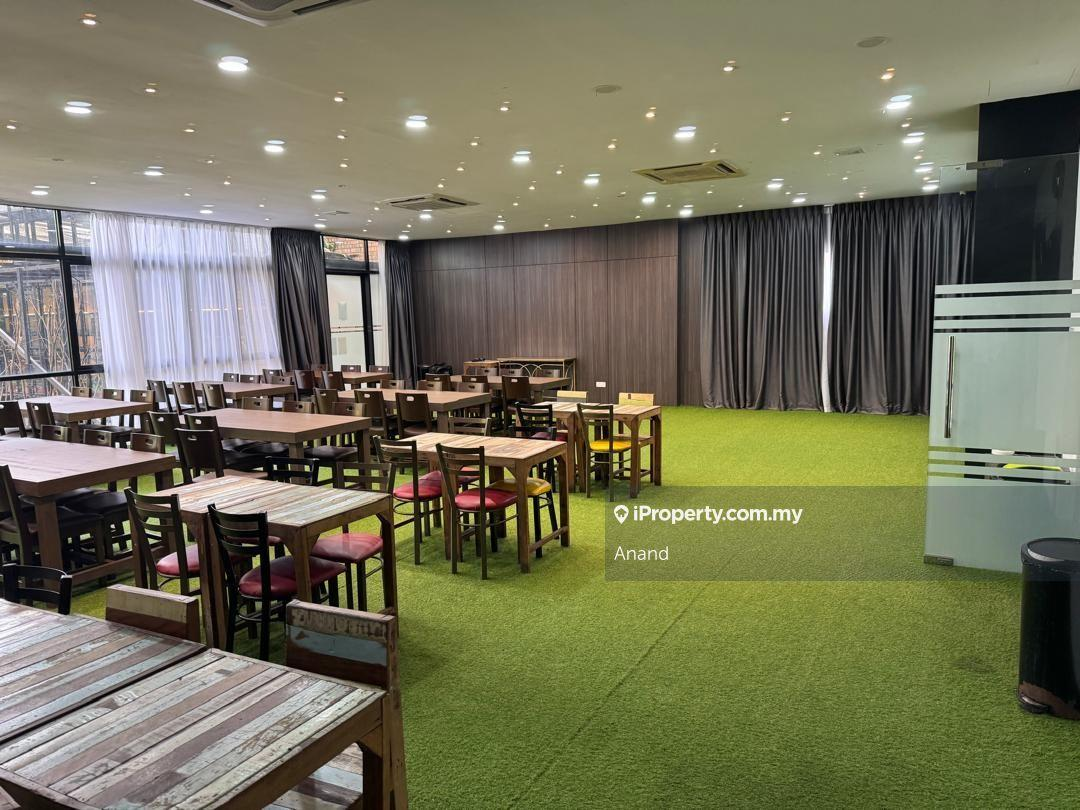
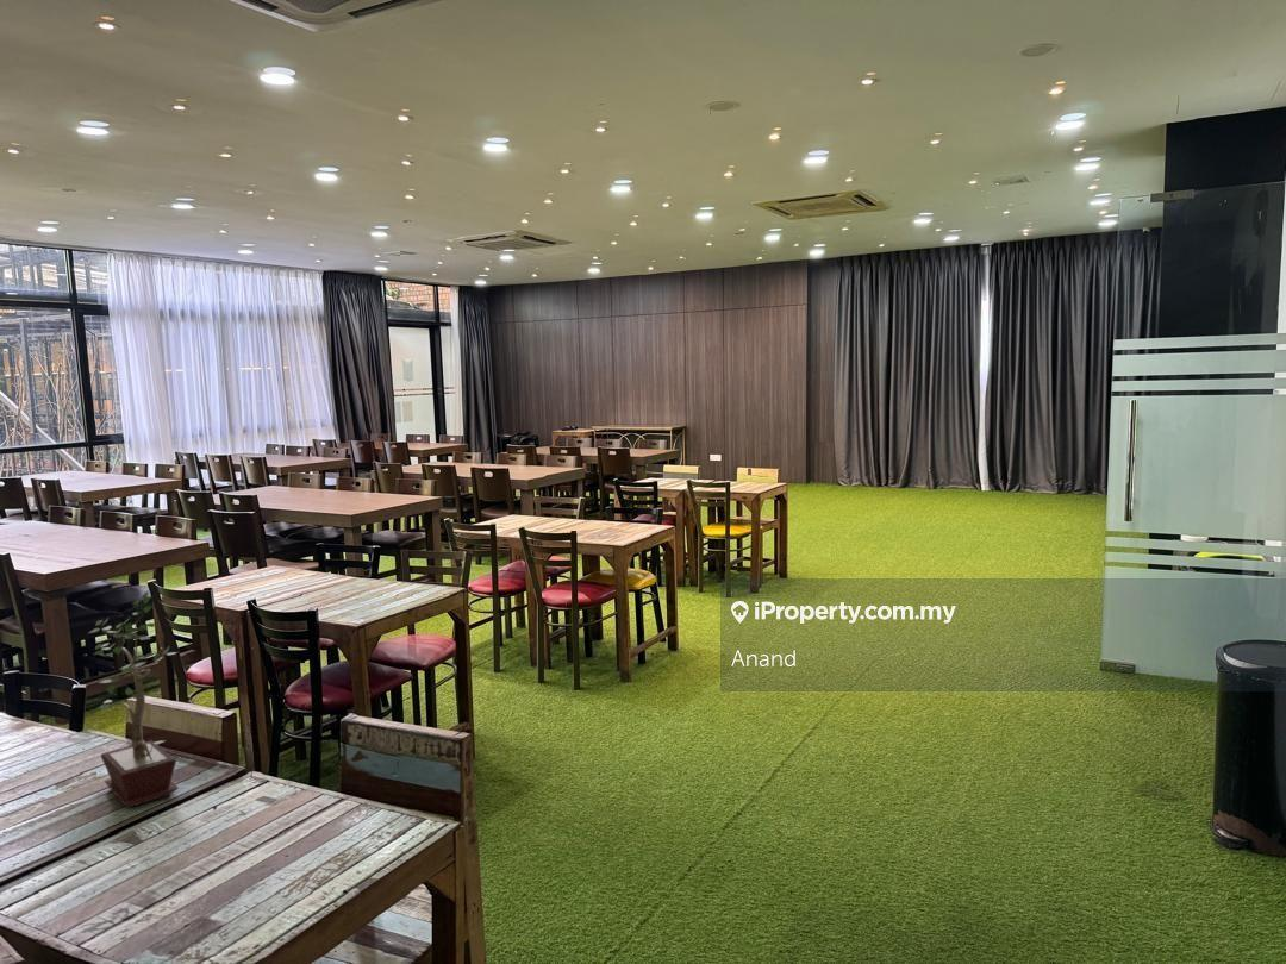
+ potted plant (130, 699)
